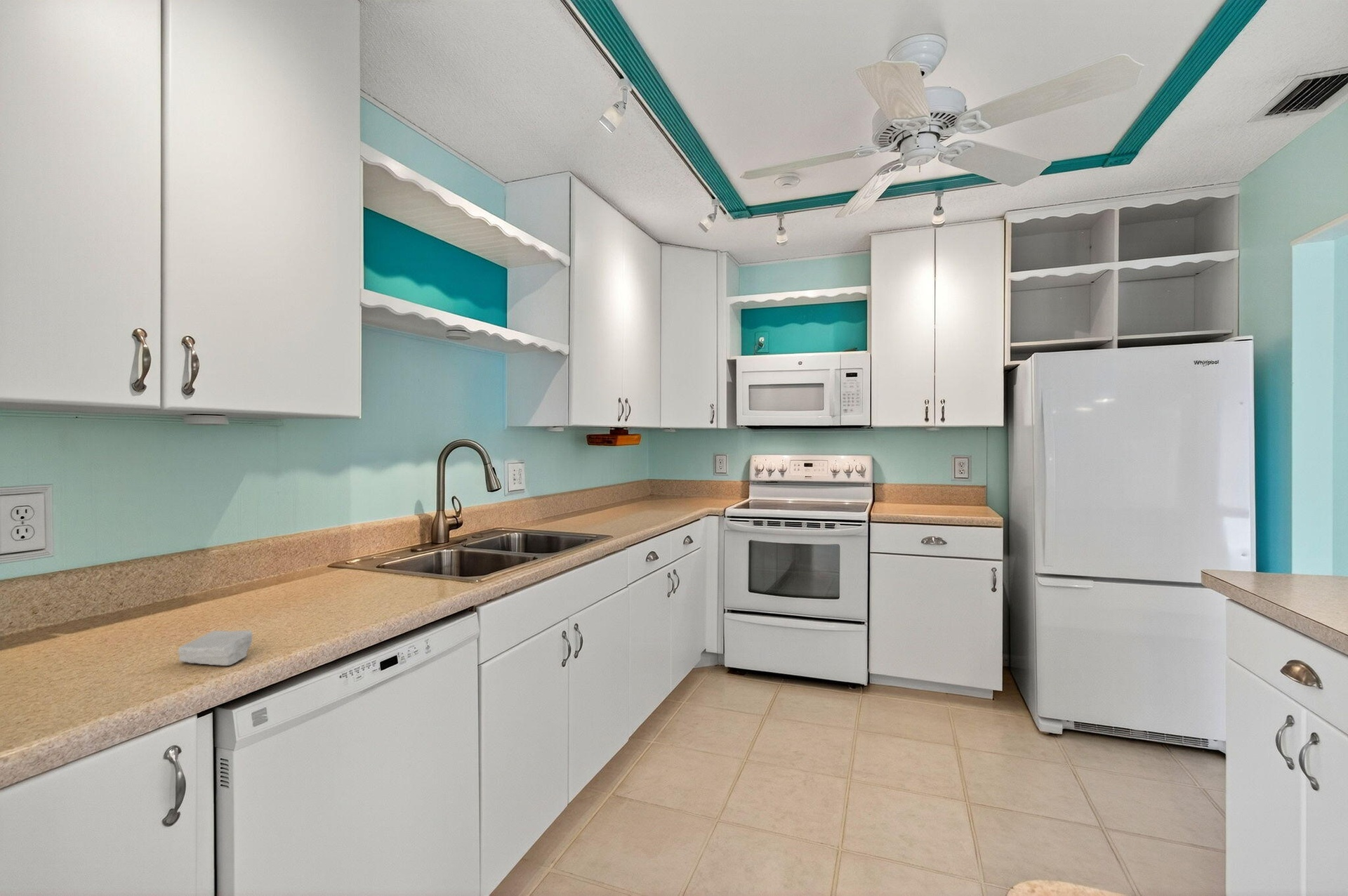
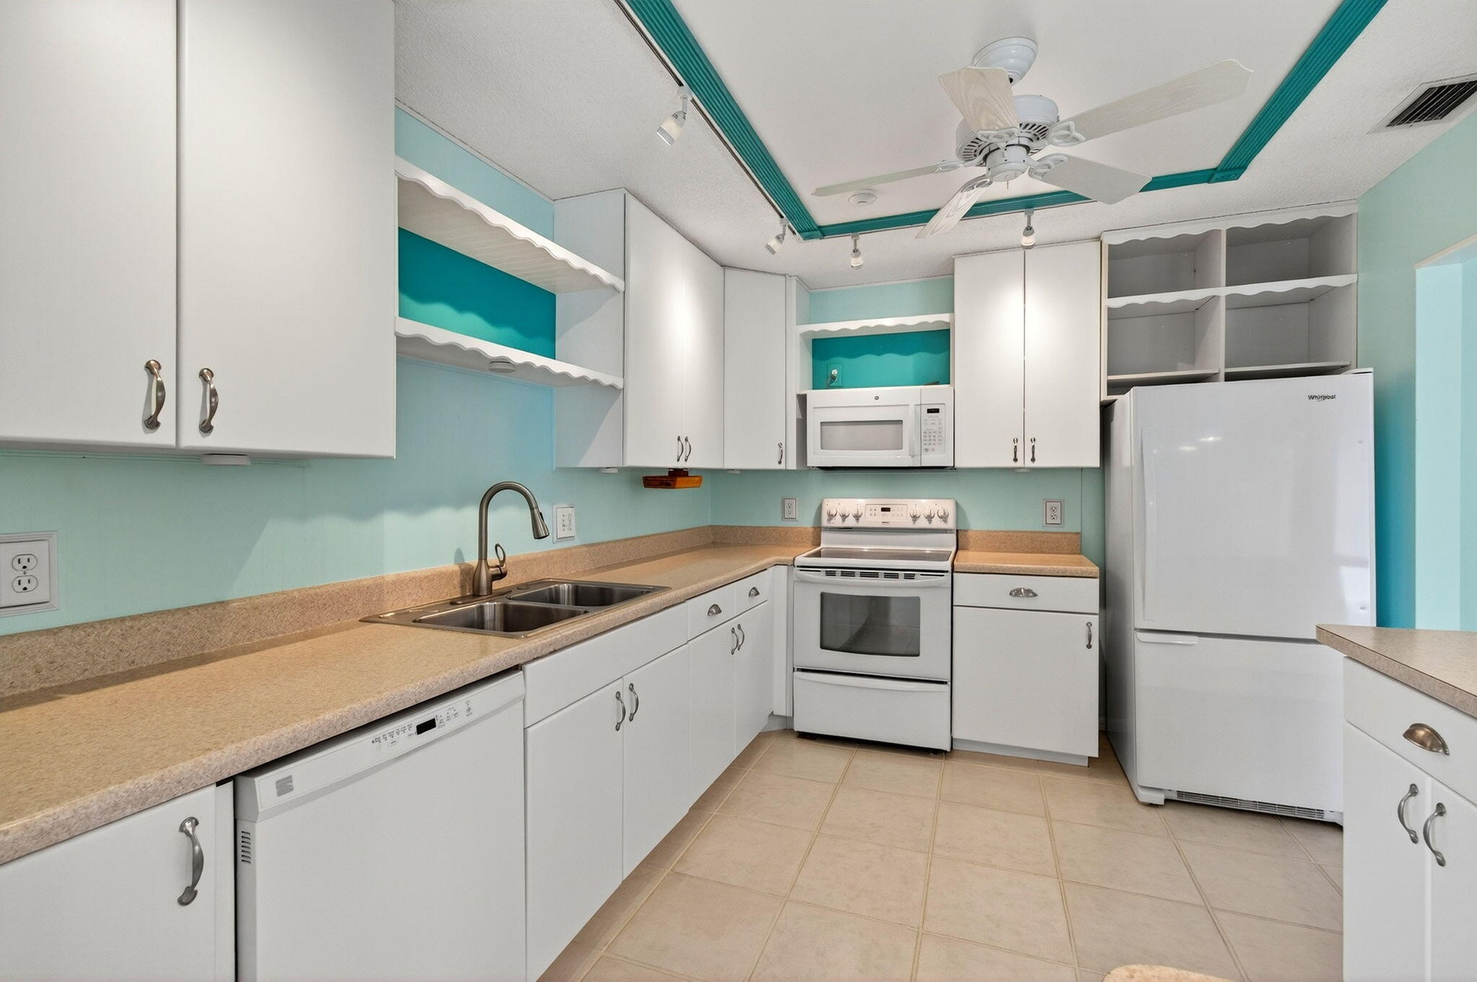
- soap bar (216, 646)
